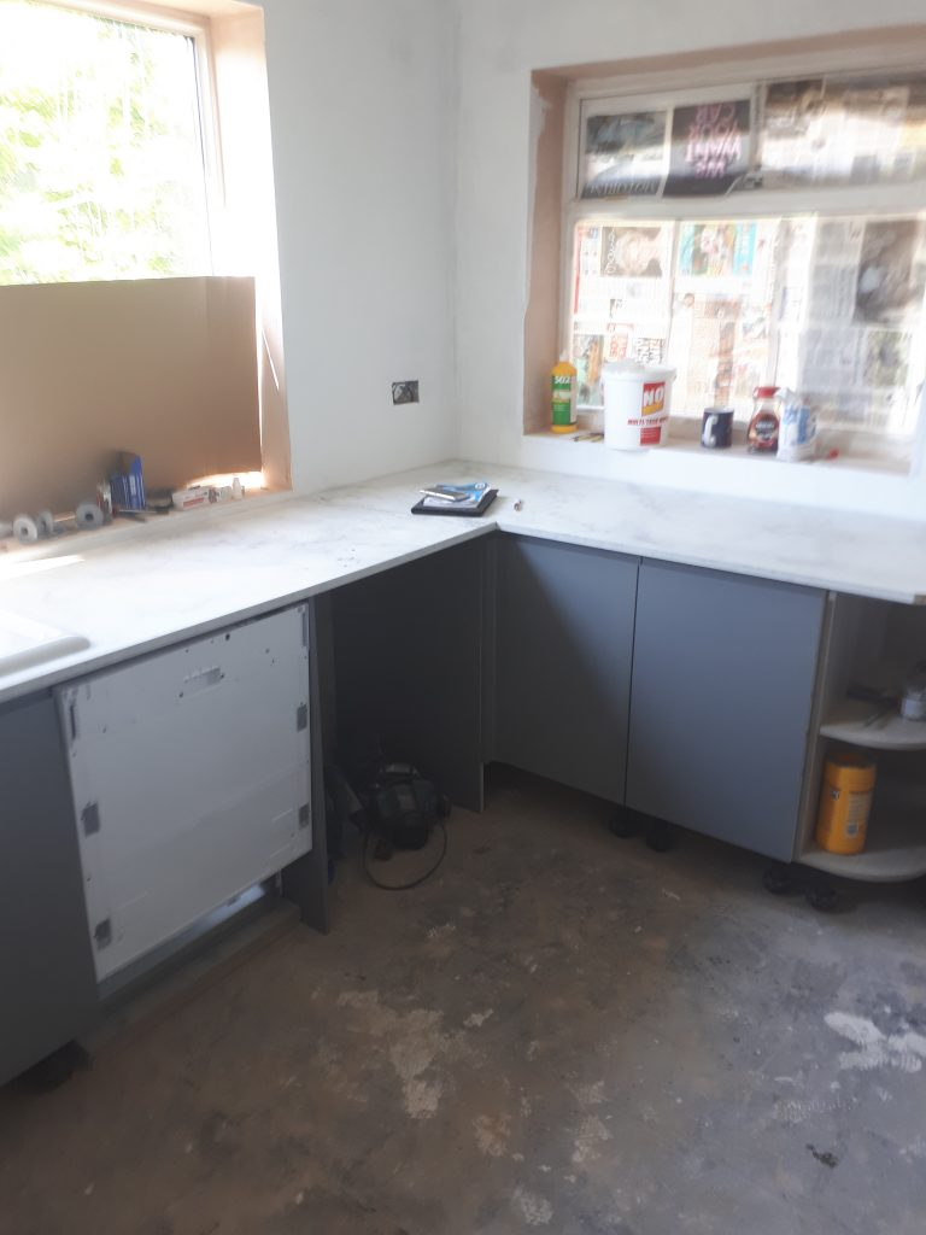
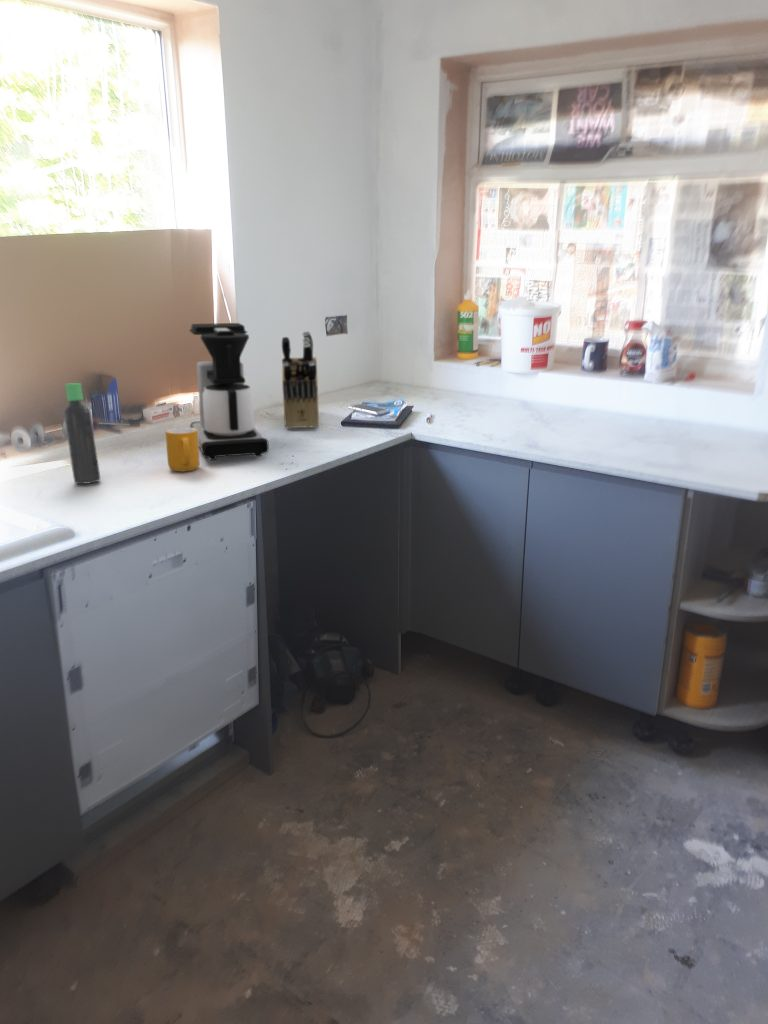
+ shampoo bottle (81, 433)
+ knife block (300, 376)
+ coffee maker (225, 388)
+ mug (184, 451)
